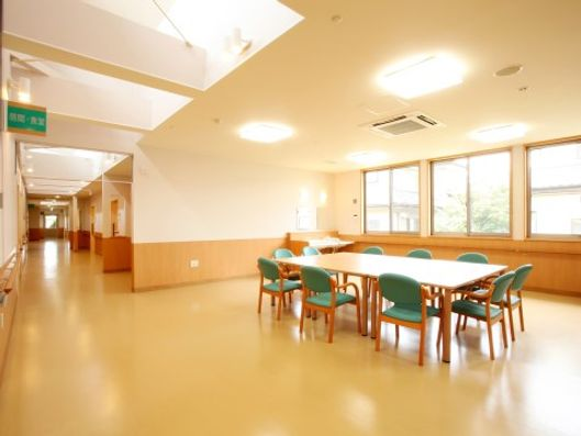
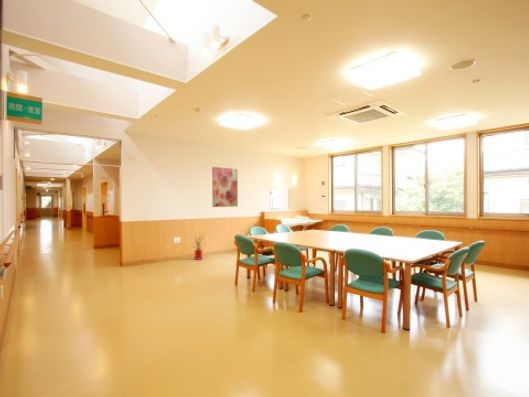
+ house plant (198, 244)
+ wall art (225, 187)
